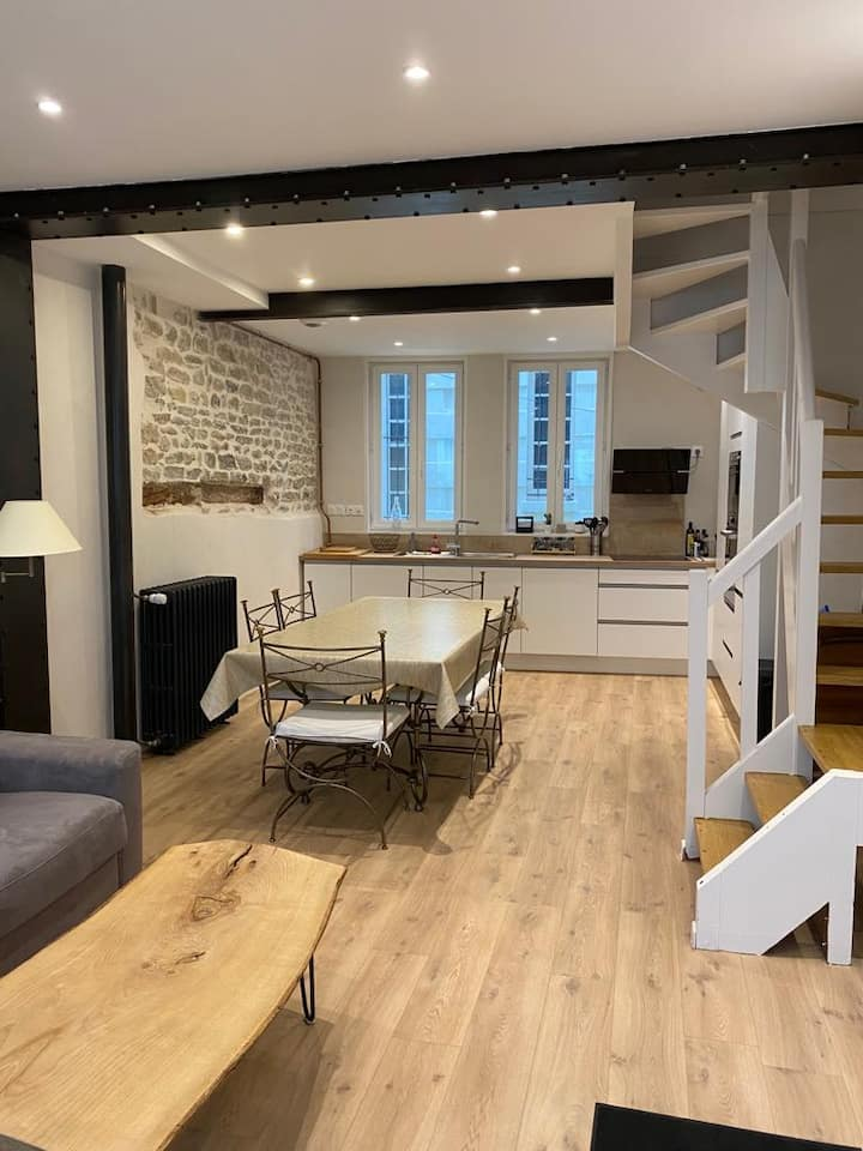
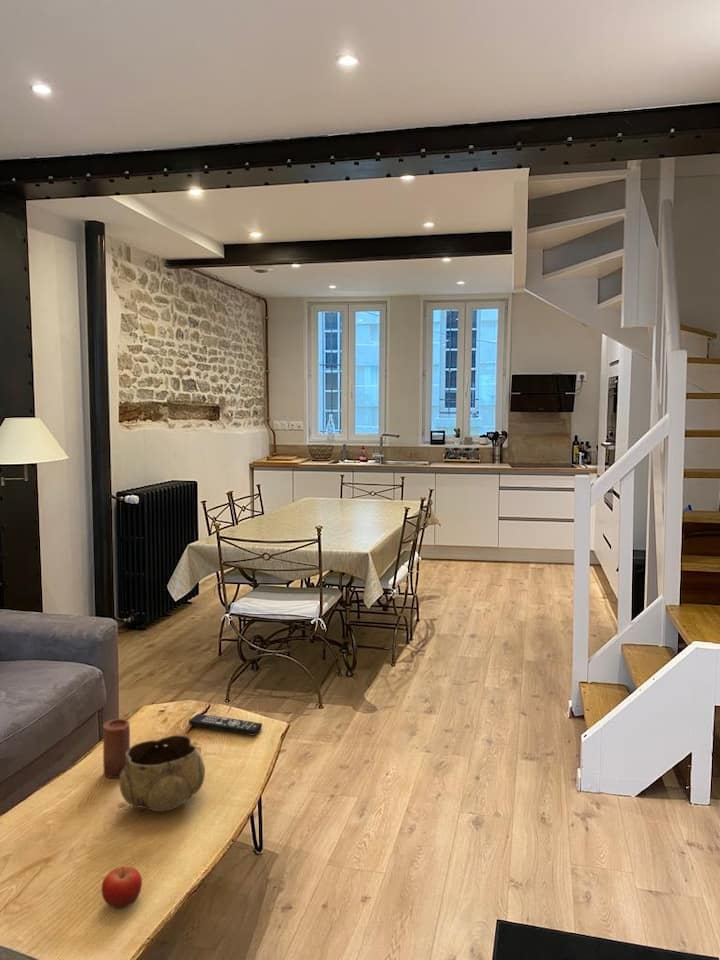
+ candle (116, 747)
+ fruit (121, 885)
+ decorative bowl (162, 775)
+ remote control (225, 724)
